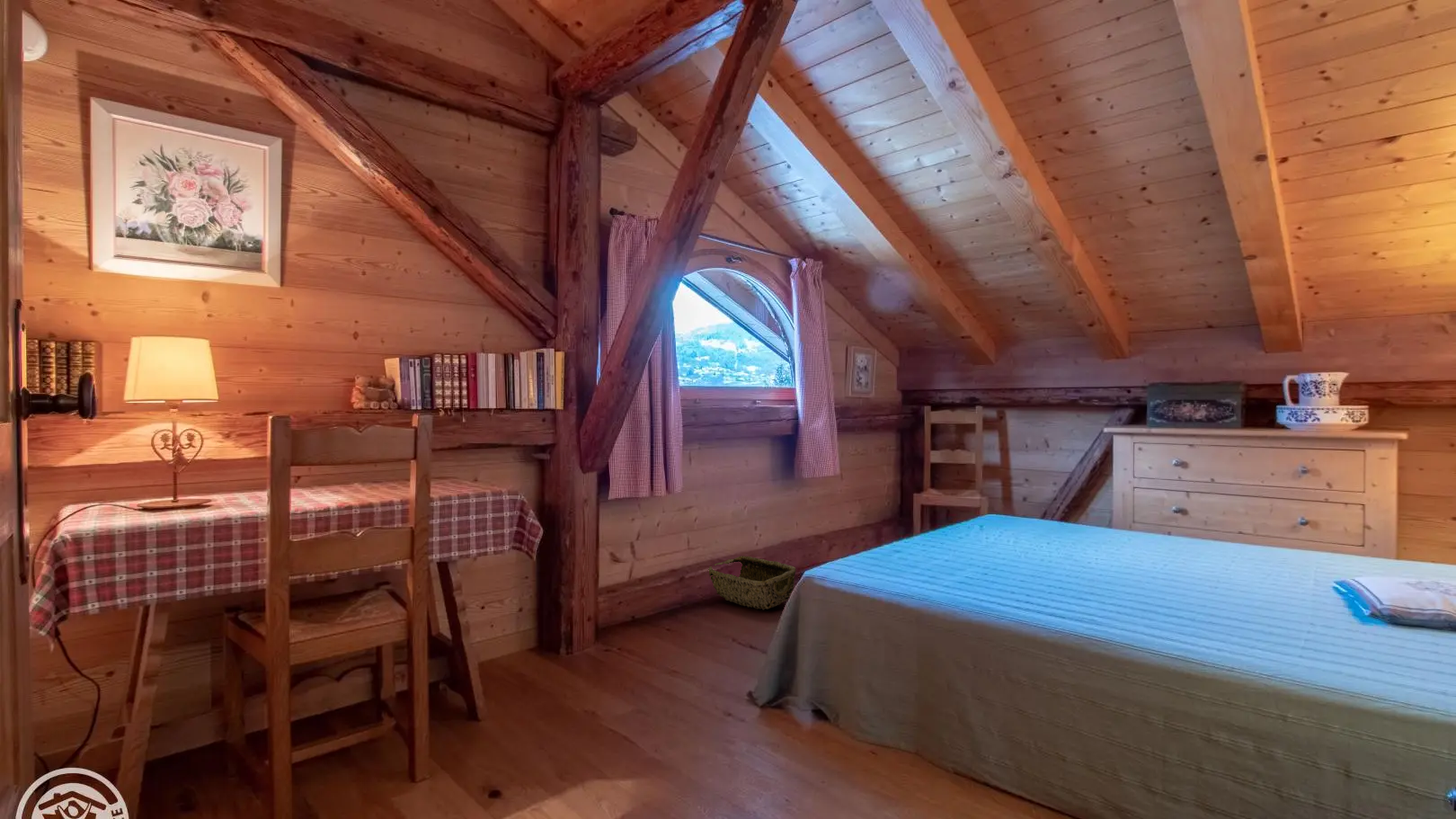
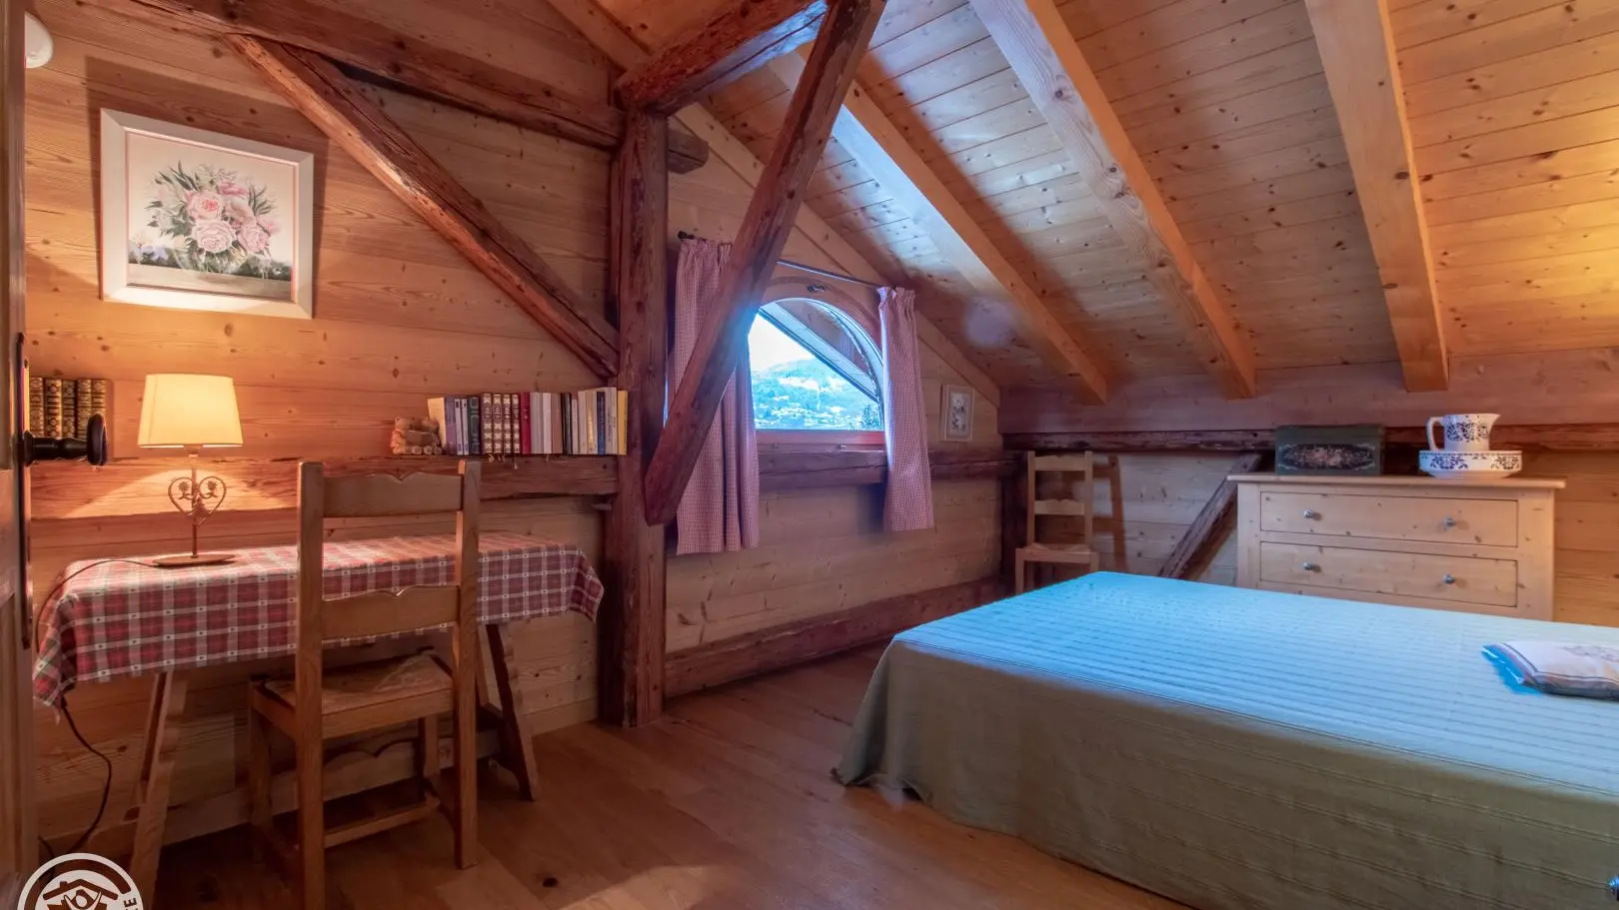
- woven basket (751, 583)
